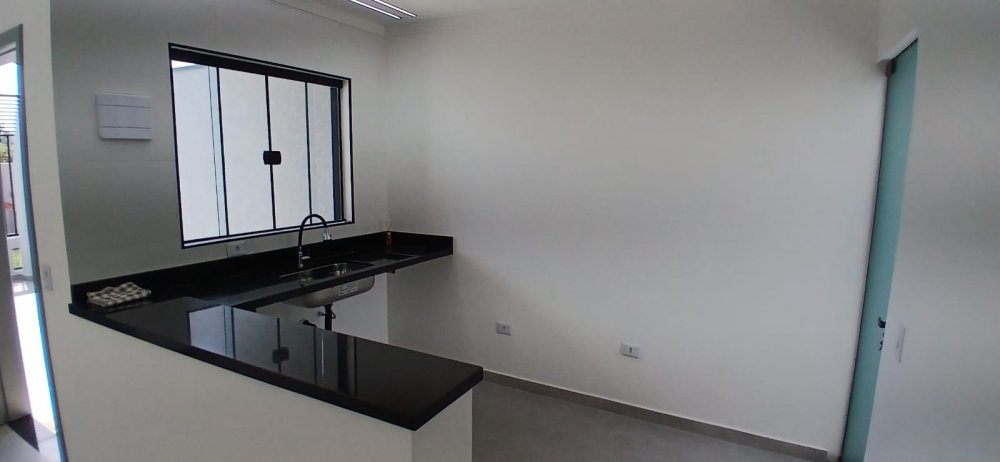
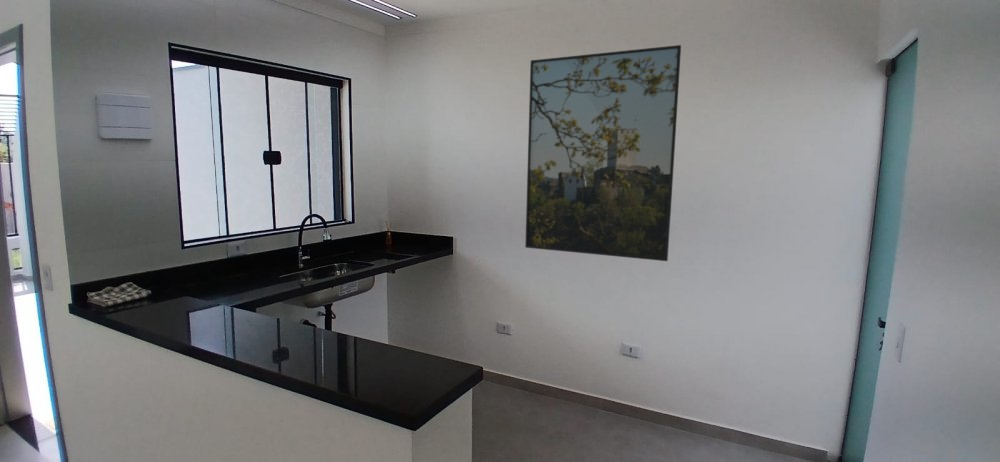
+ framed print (596, 156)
